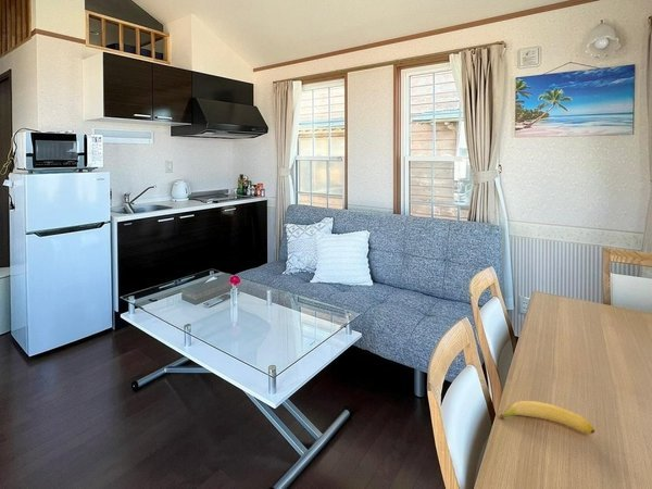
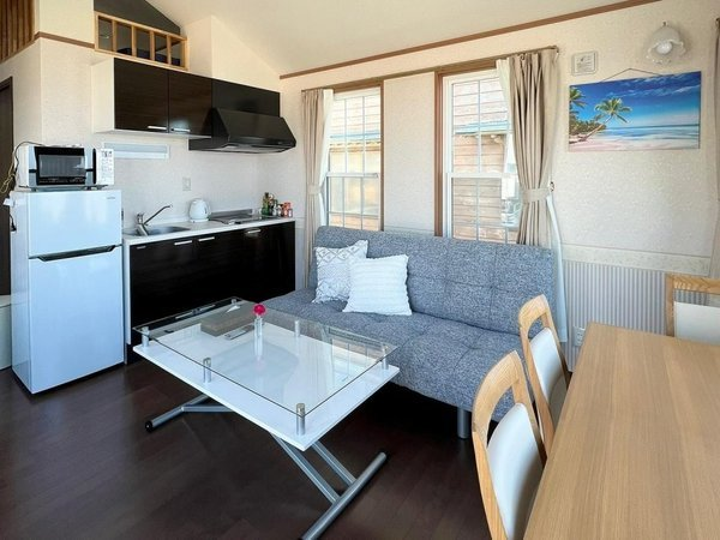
- banana (546, 415)
